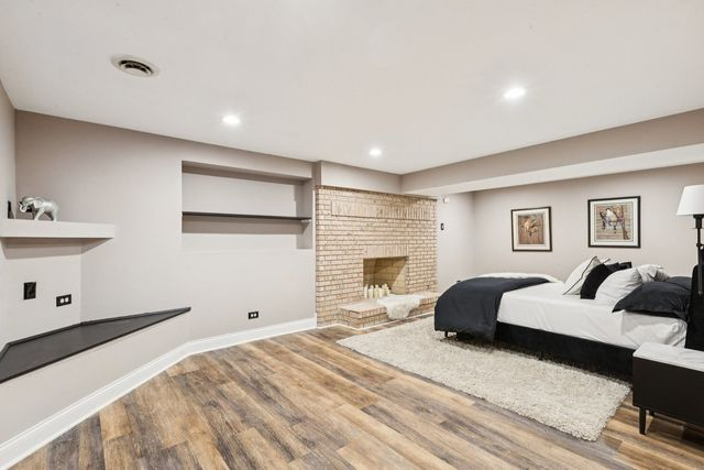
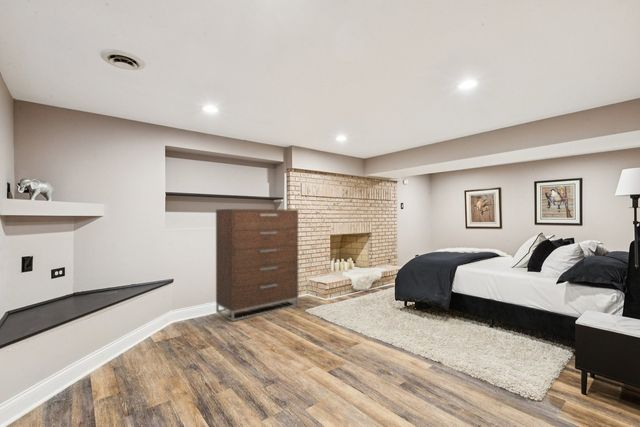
+ dresser (258, 259)
